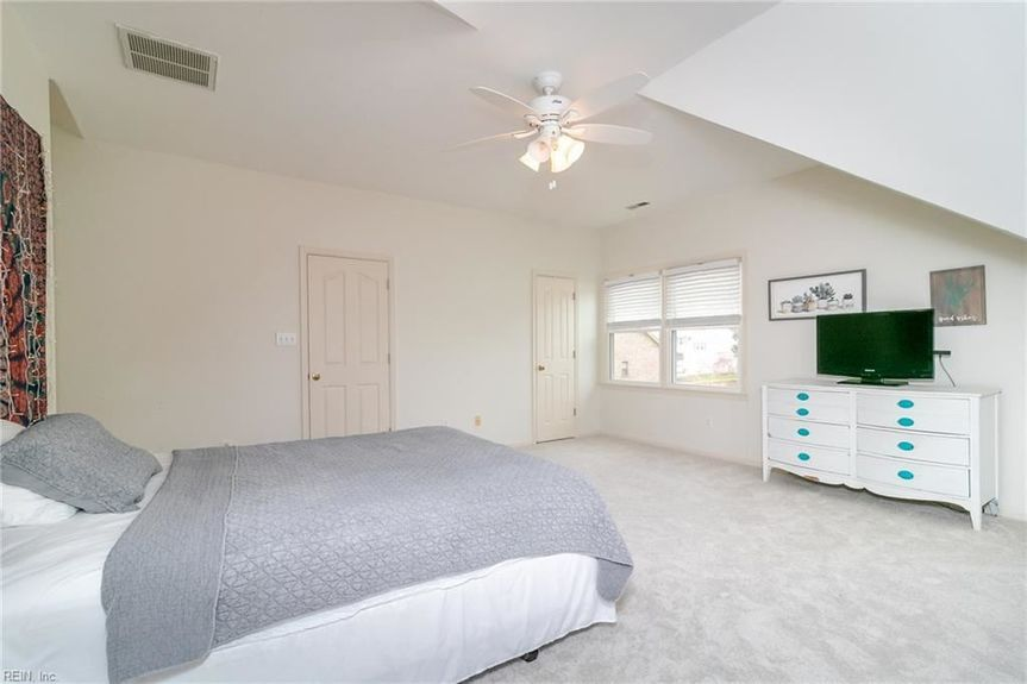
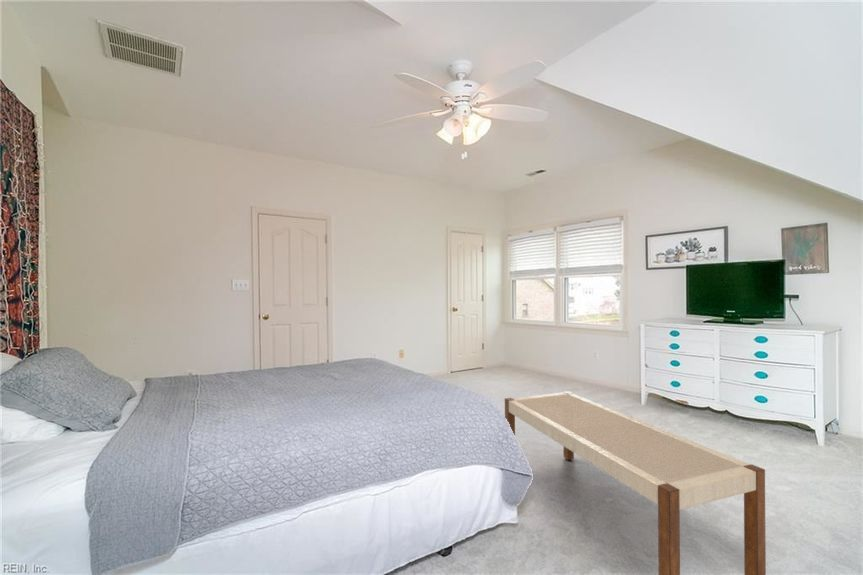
+ bench (603, 468)
